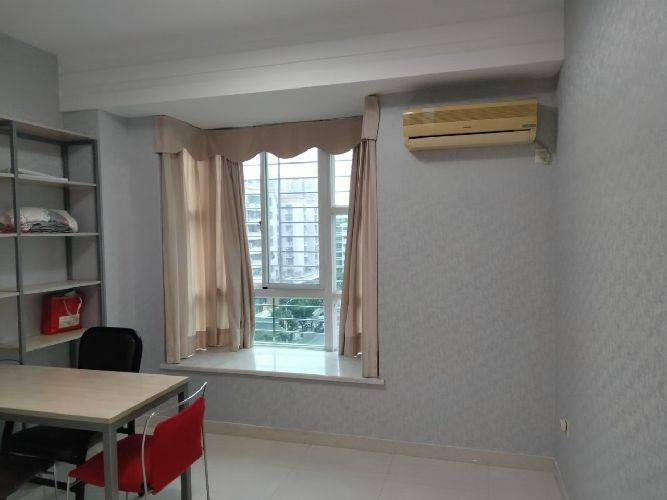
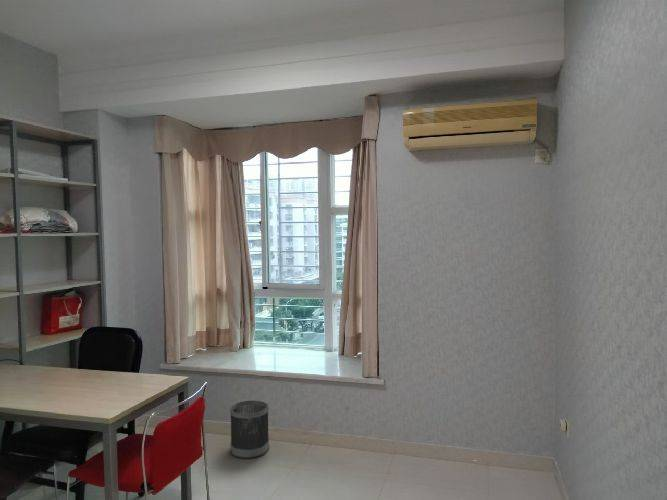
+ wastebasket (249, 428)
